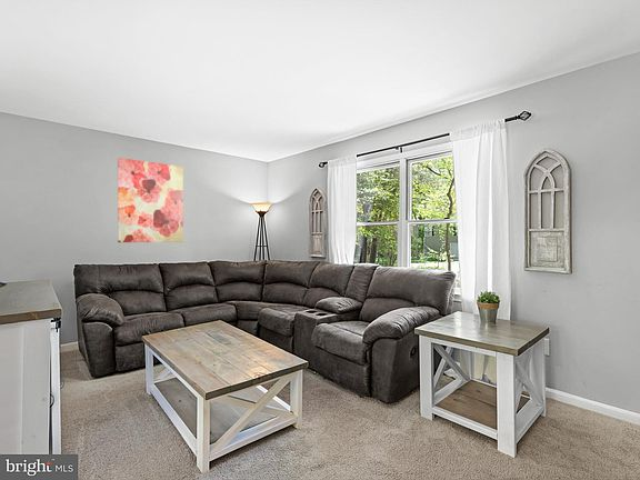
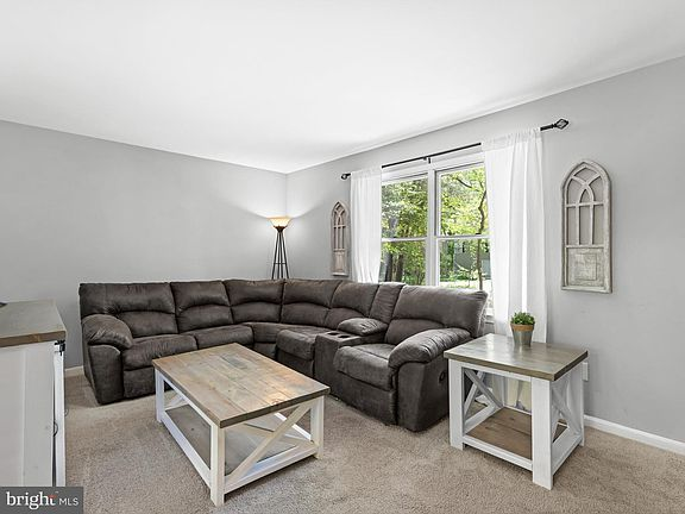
- wall art (152, 202)
